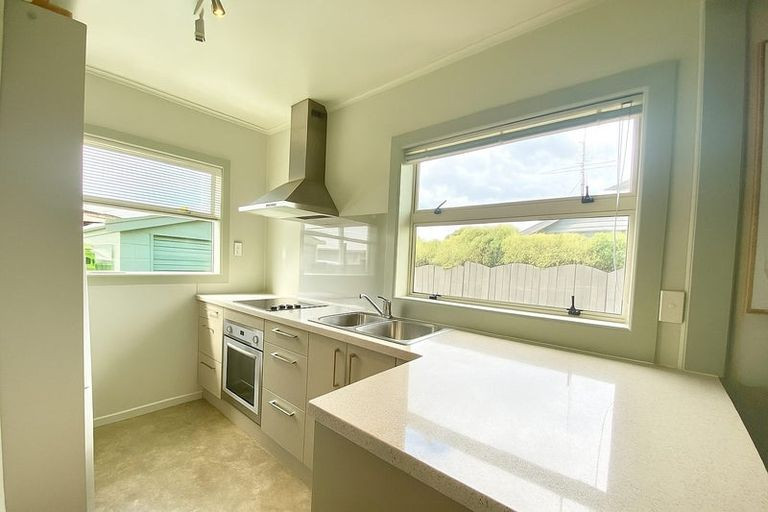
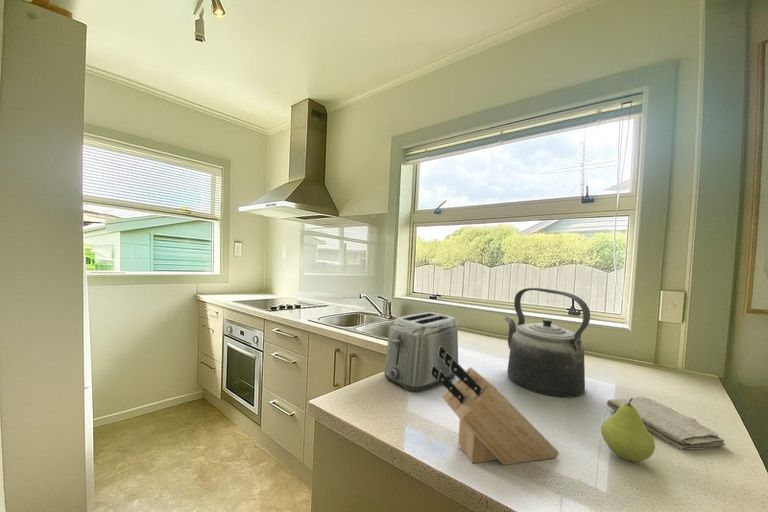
+ washcloth (660, 419)
+ kettle (540, 334)
+ toaster (425, 346)
+ knife block (492, 400)
+ fruit (627, 426)
